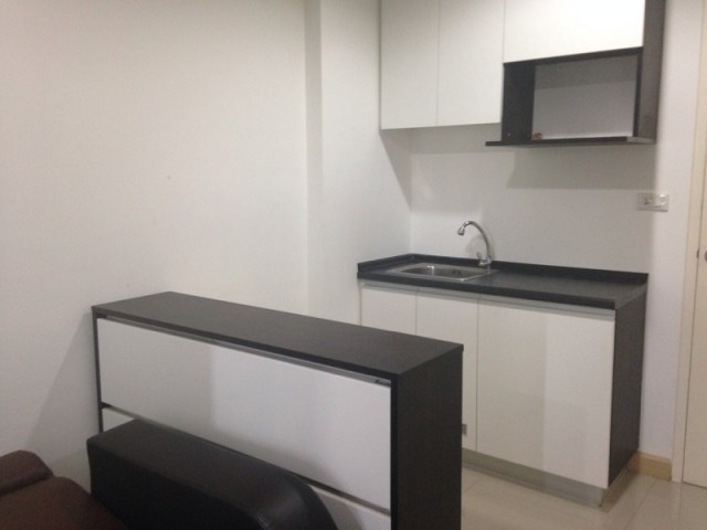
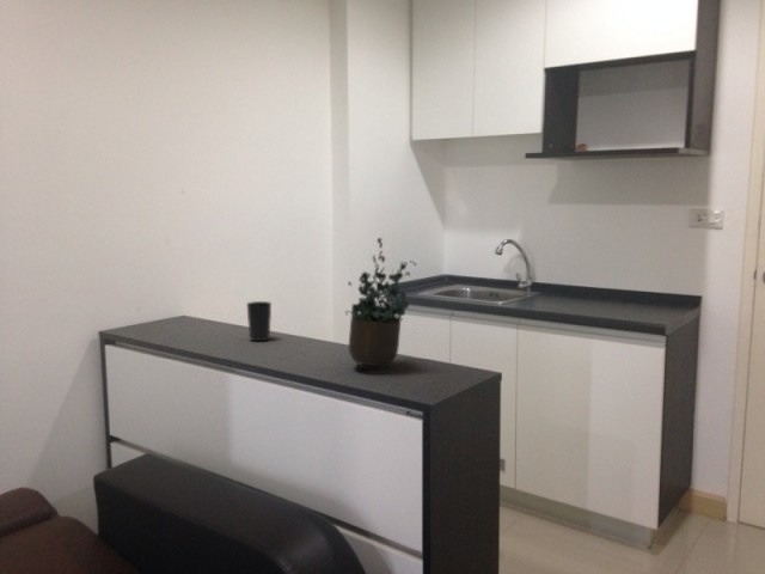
+ potted plant (379, 304)
+ cup (259, 320)
